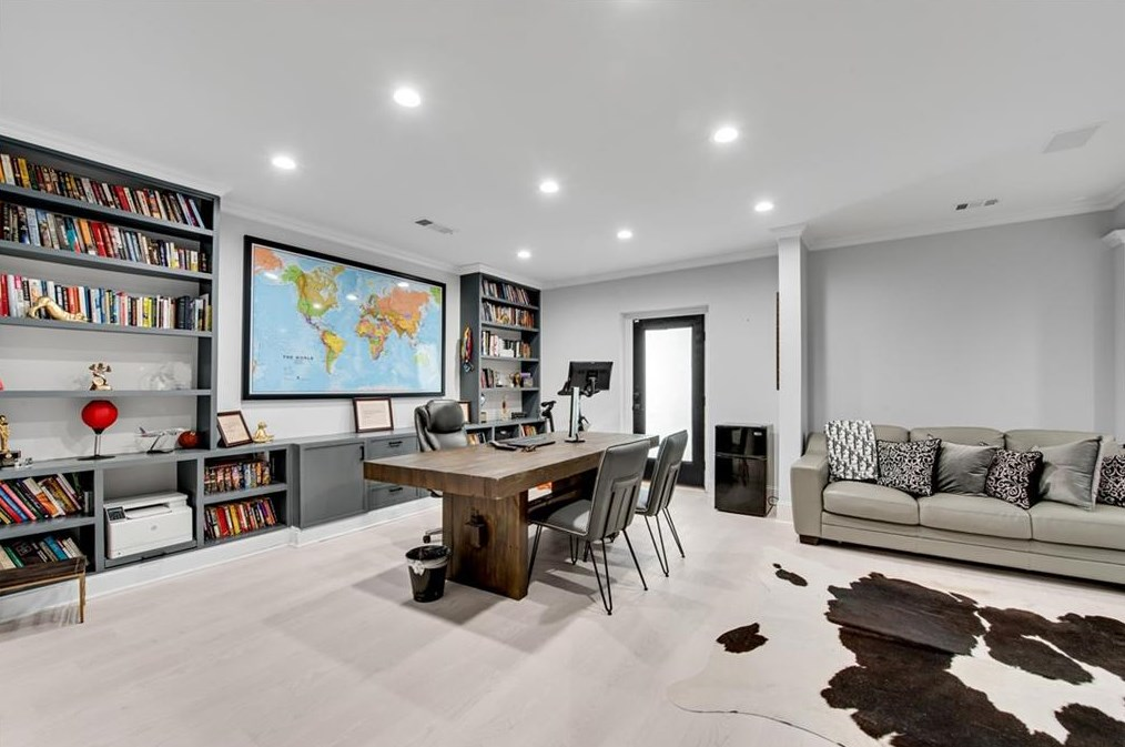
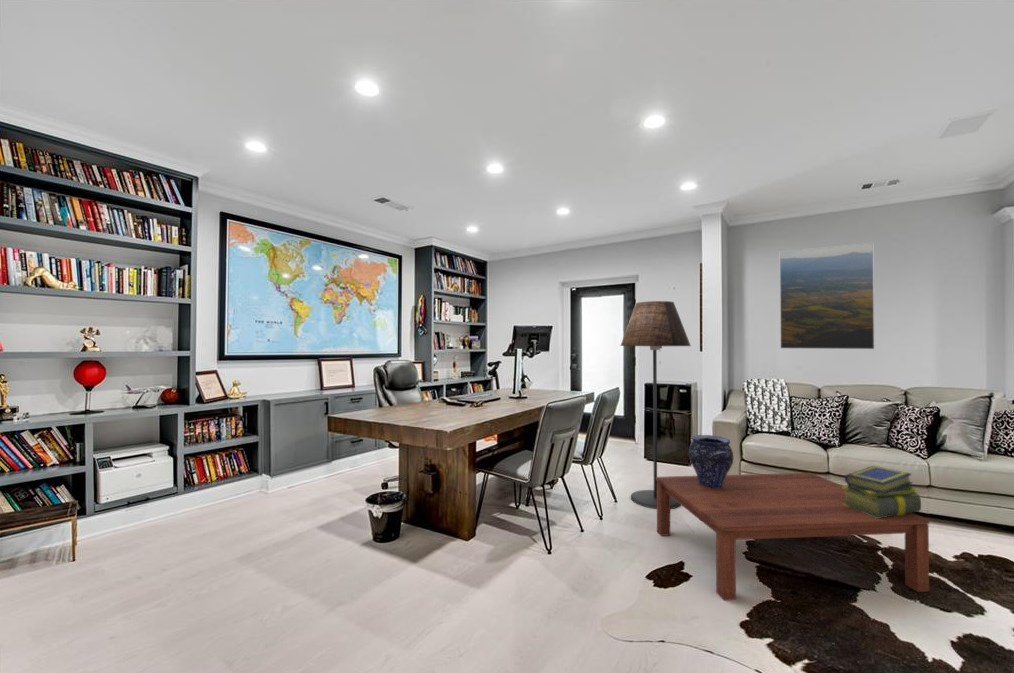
+ floor lamp (655, 401)
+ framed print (824, 298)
+ stack of books (880, 490)
+ coffee table (774, 526)
+ vase (710, 461)
